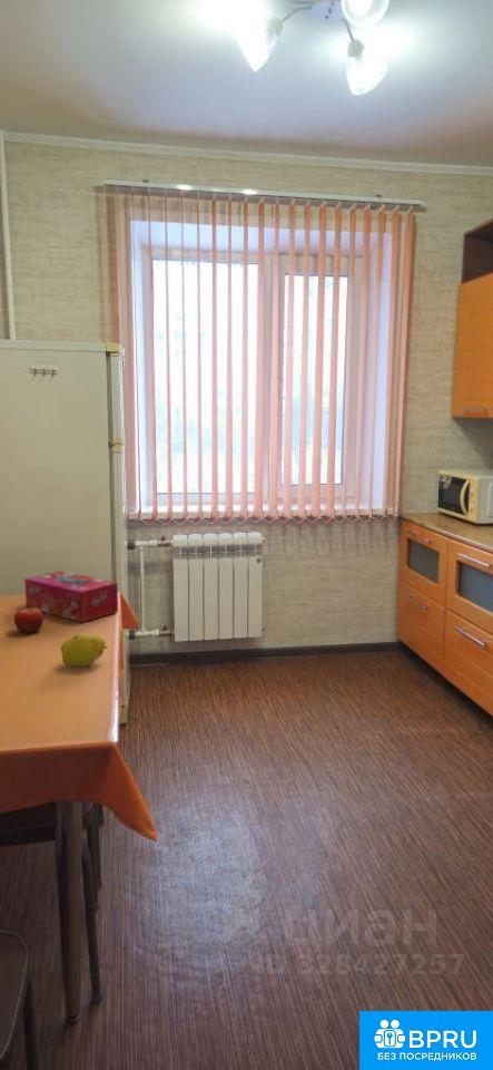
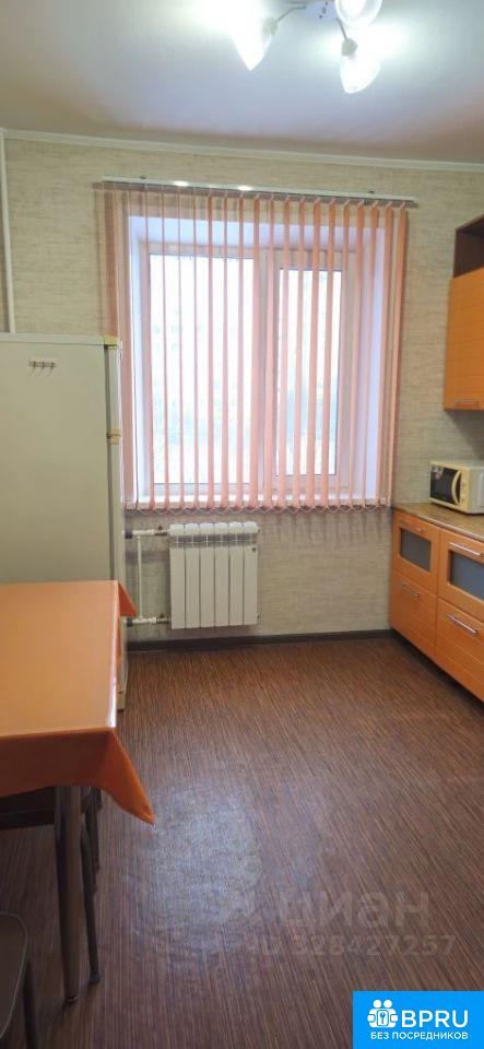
- fruit (28, 617)
- fruit (83, 649)
- tissue box (70, 594)
